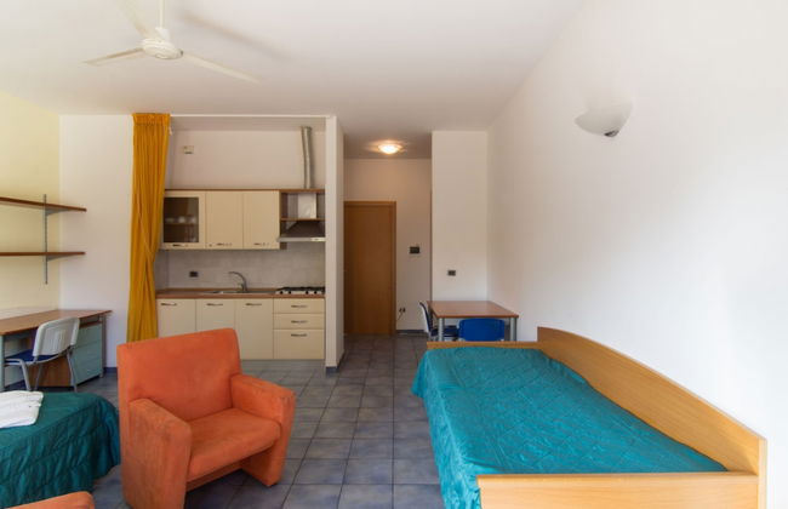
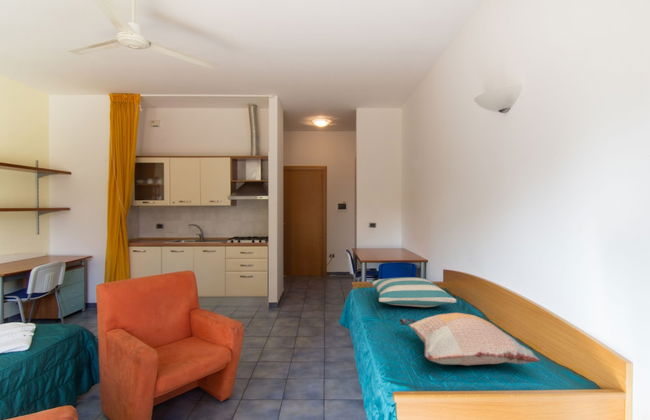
+ decorative pillow (458, 336)
+ pillow (408, 291)
